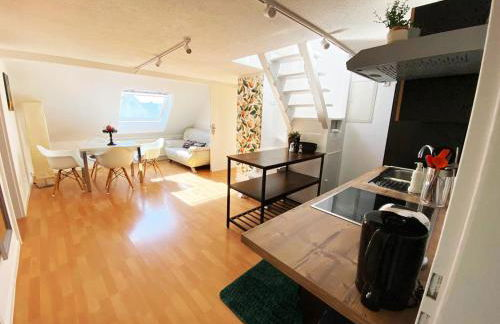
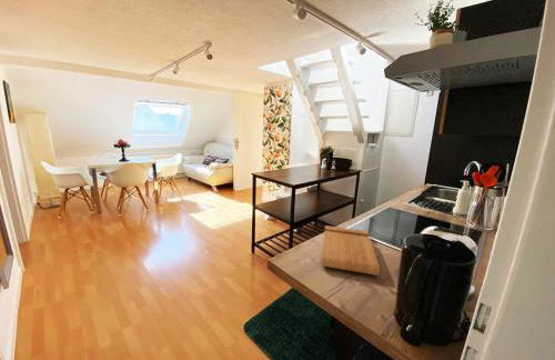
+ cutting board (346, 246)
